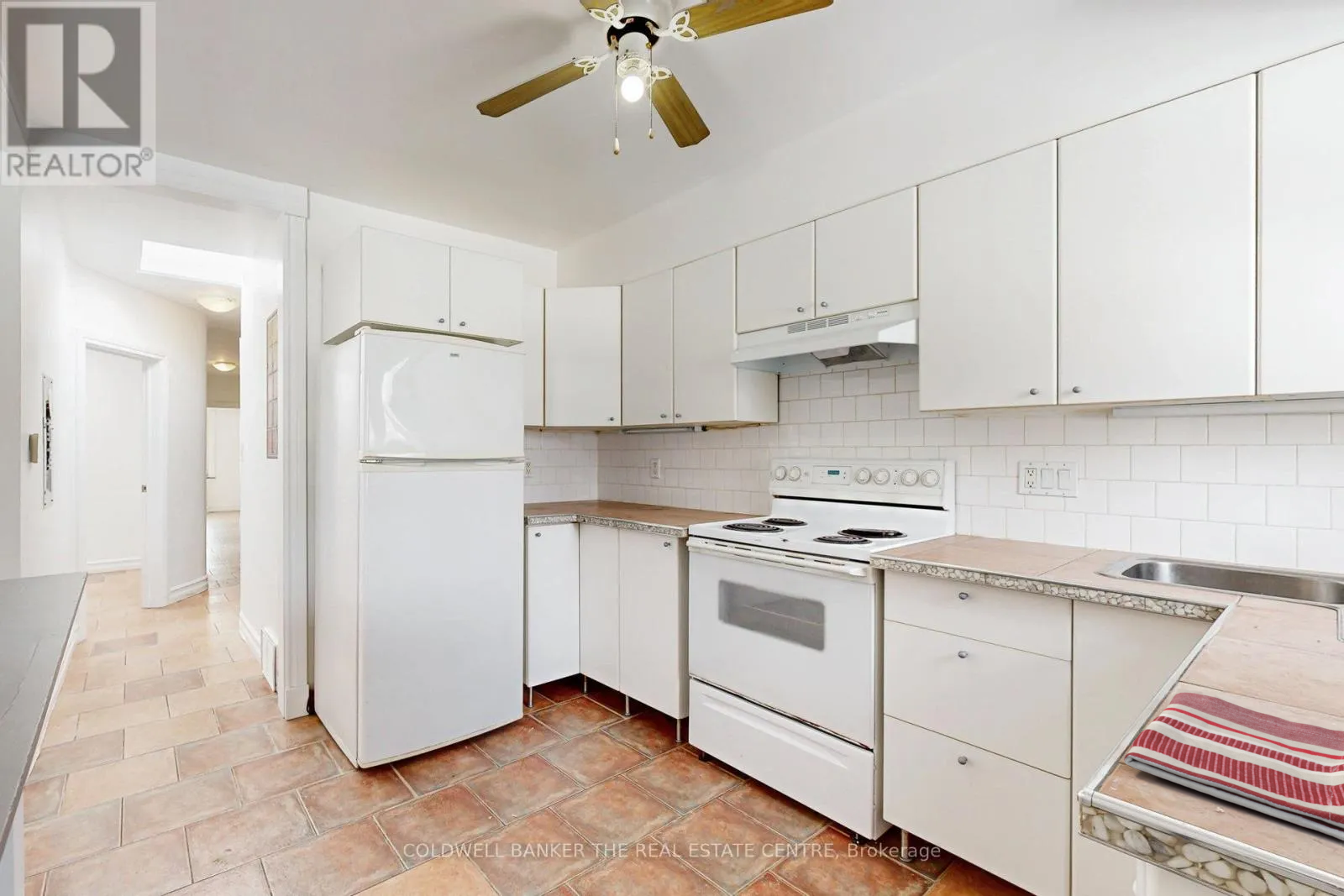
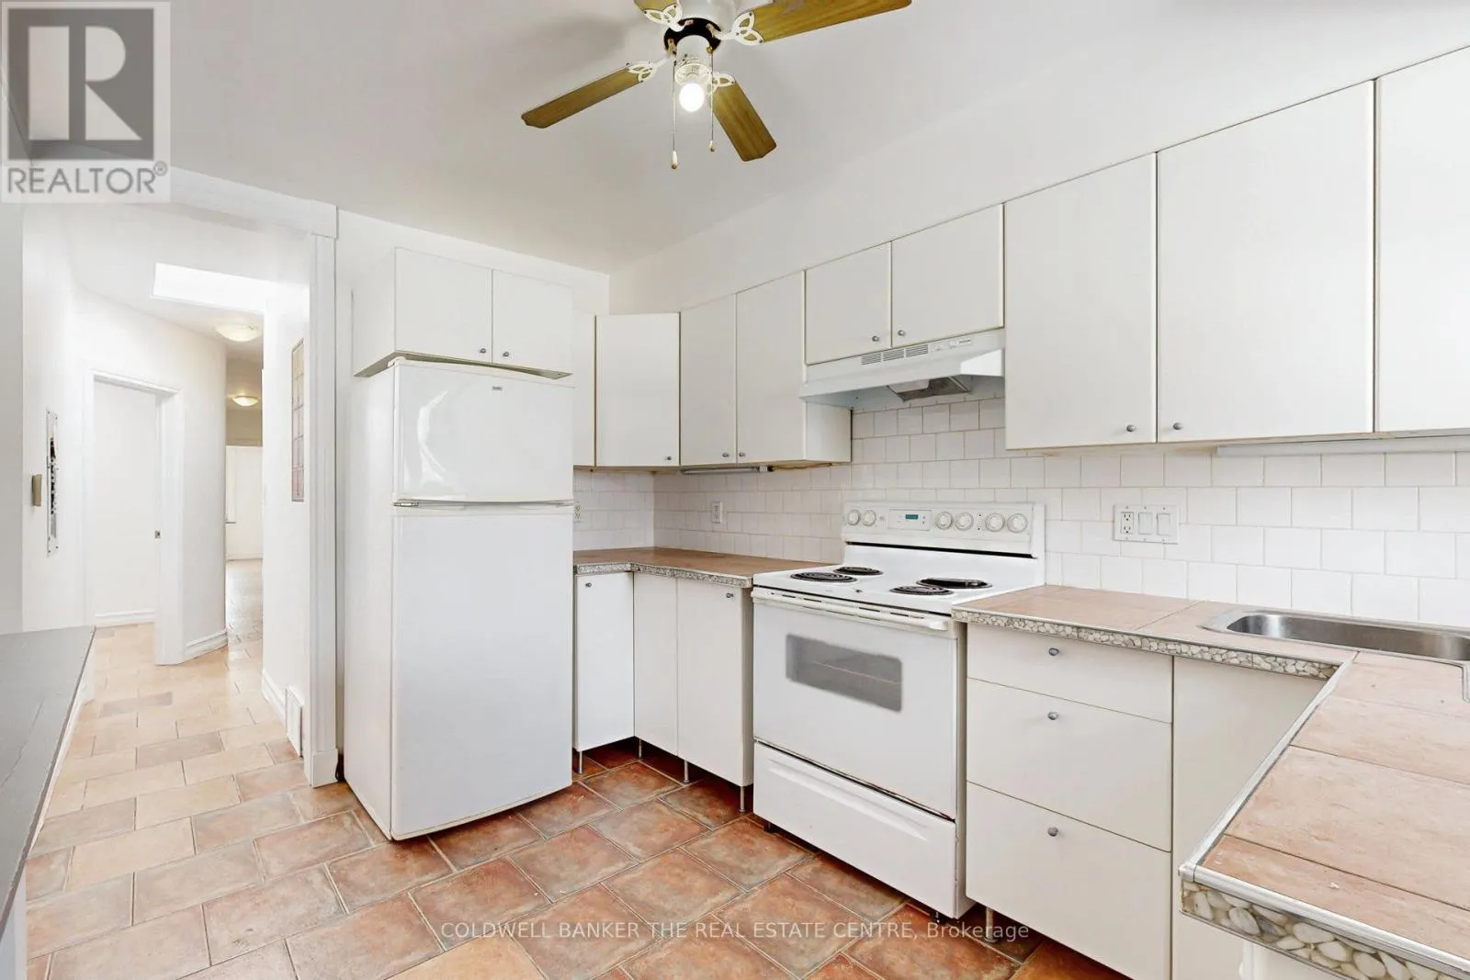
- dish towel (1248, 750)
